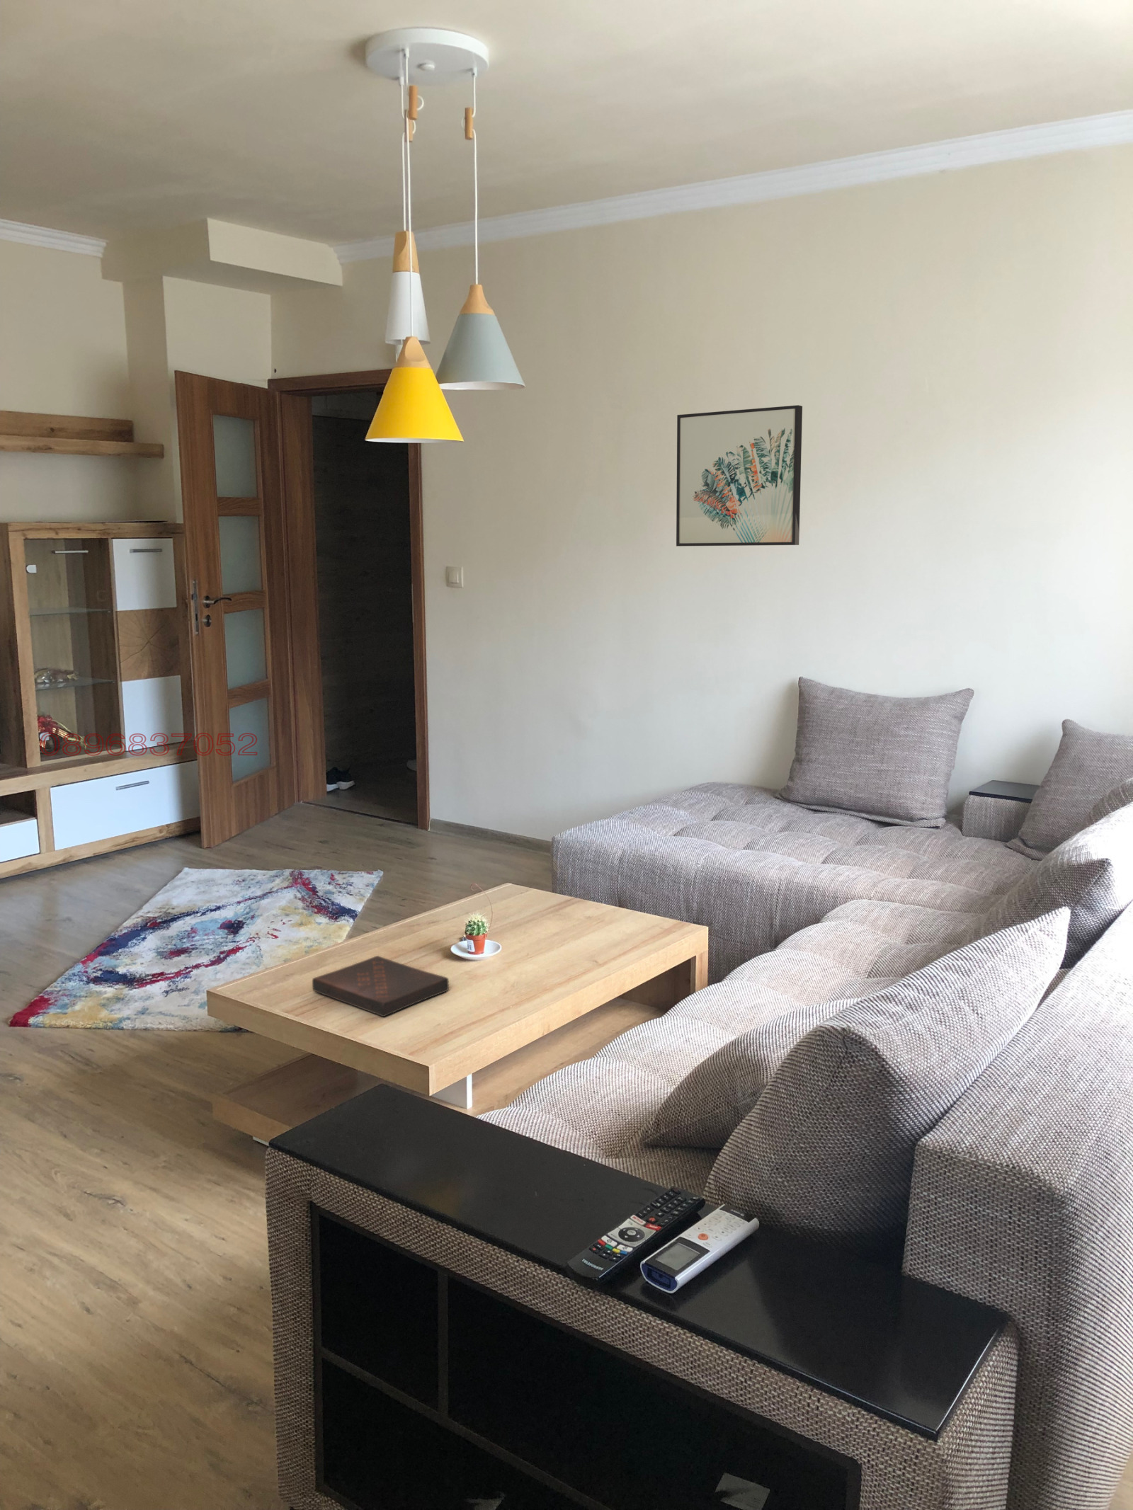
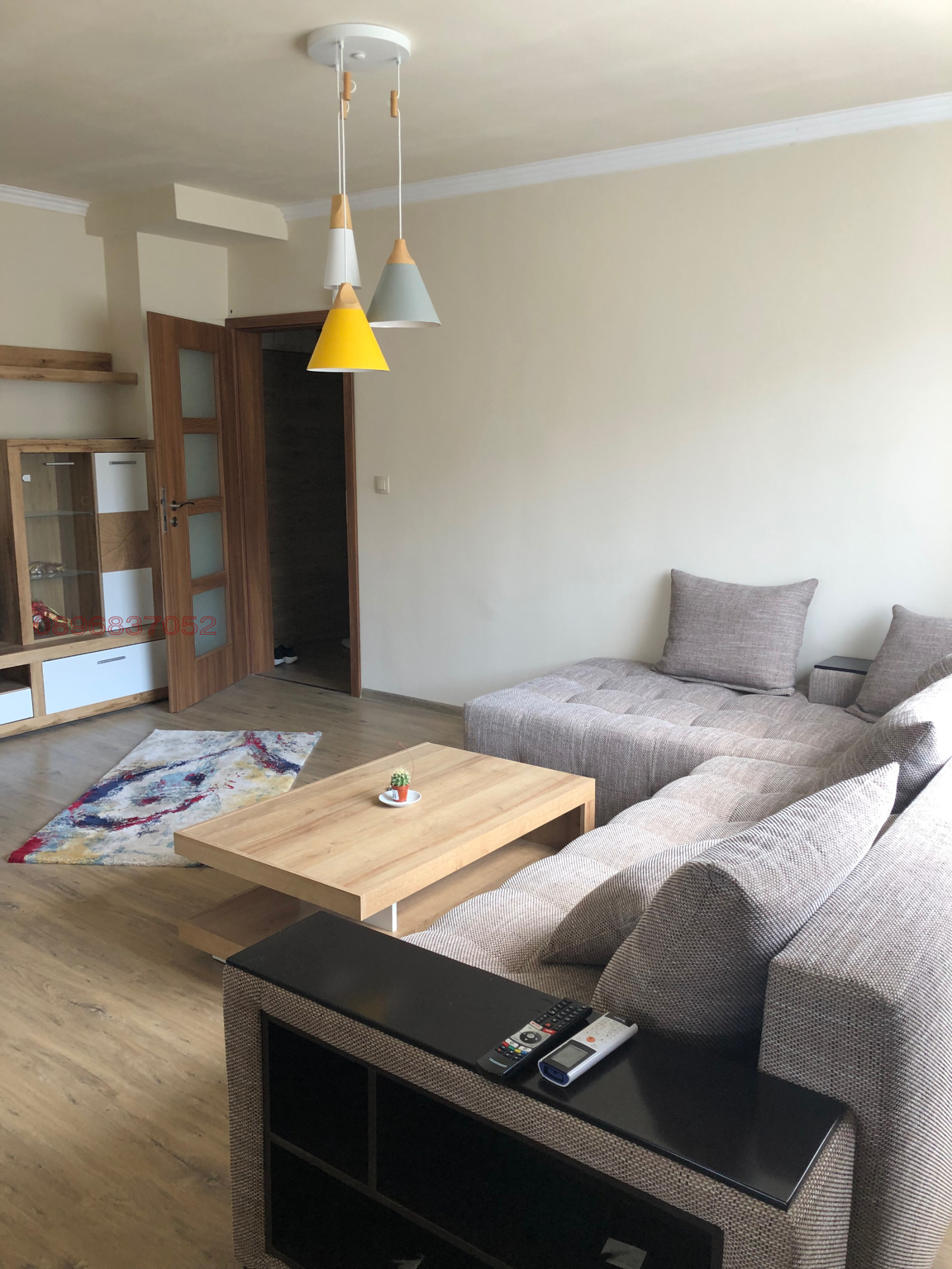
- book (381, 985)
- wall art (737, 478)
